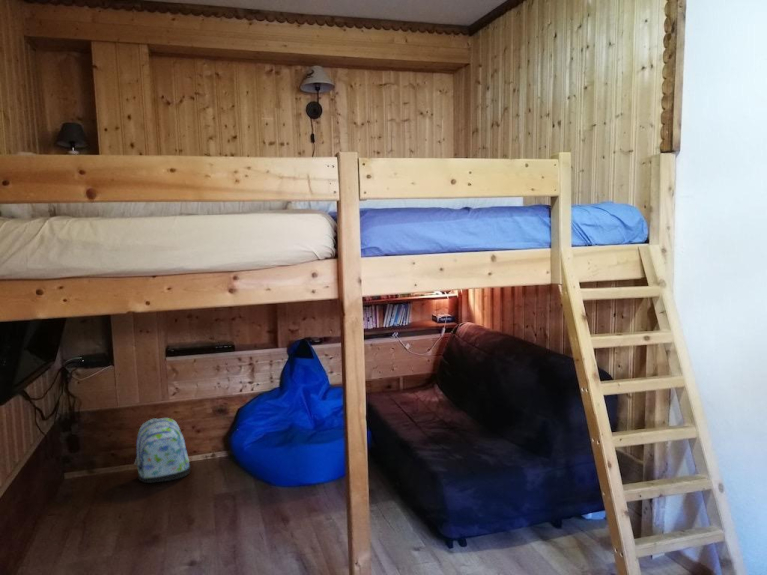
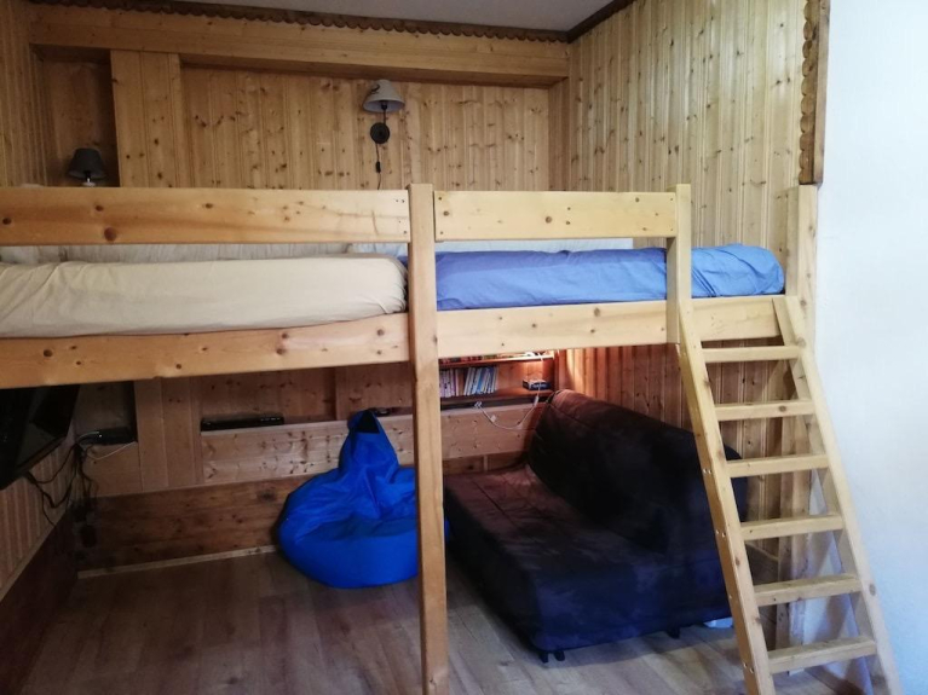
- backpack (161, 449)
